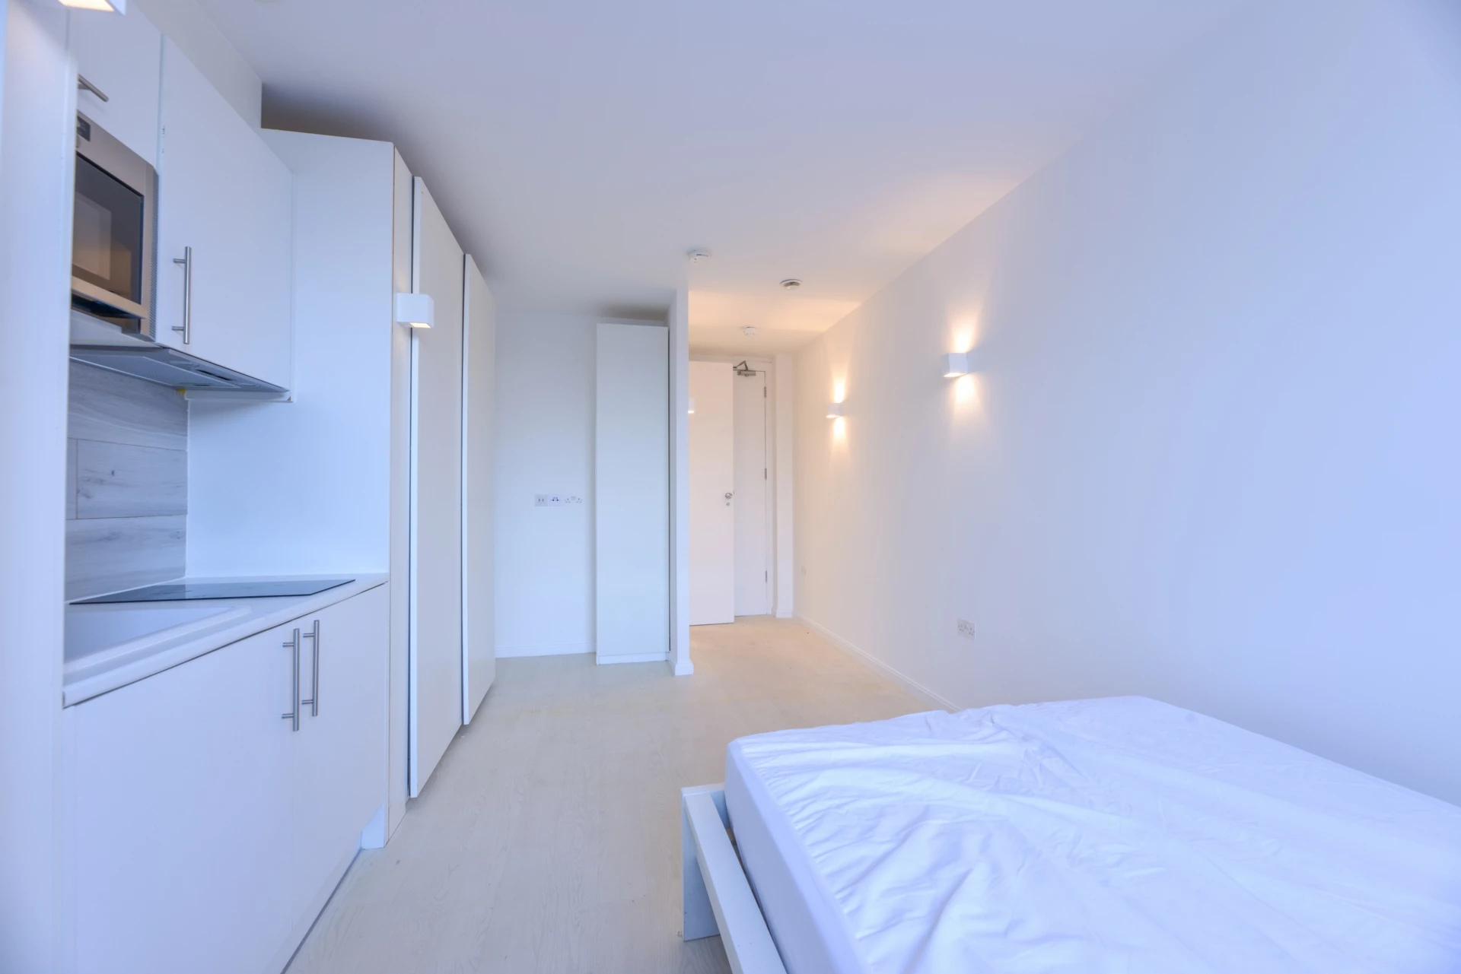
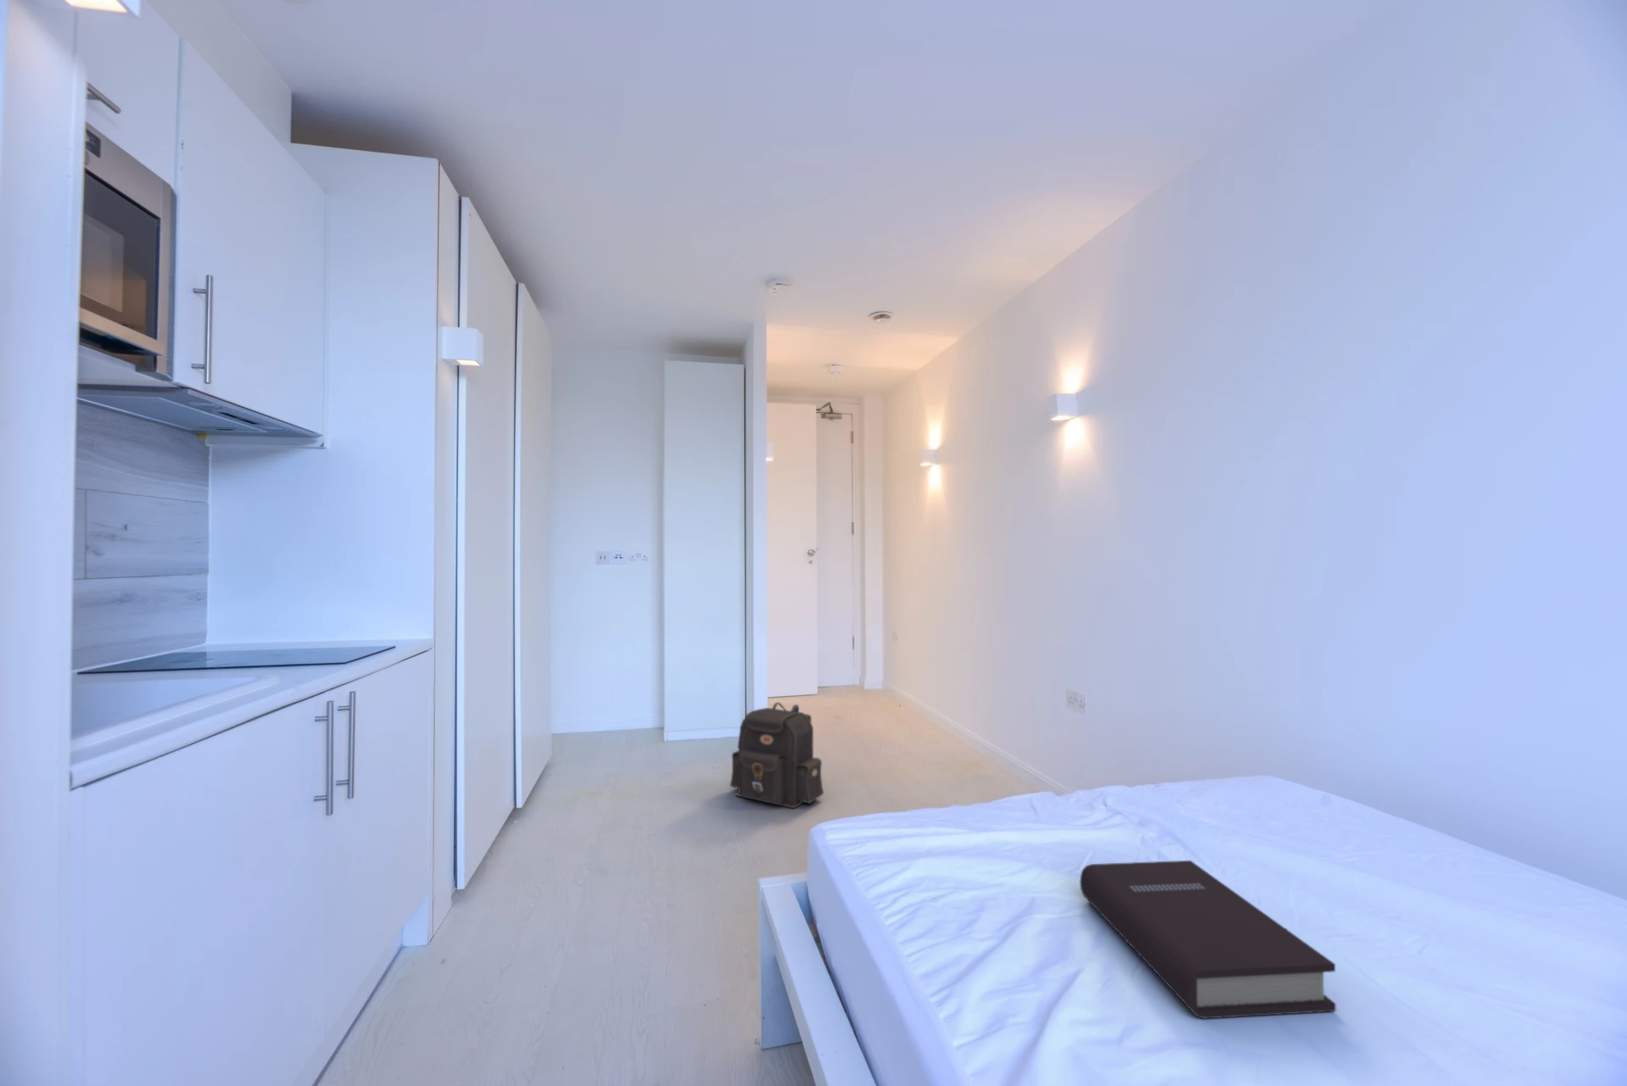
+ backpack (777, 751)
+ book (1190, 927)
